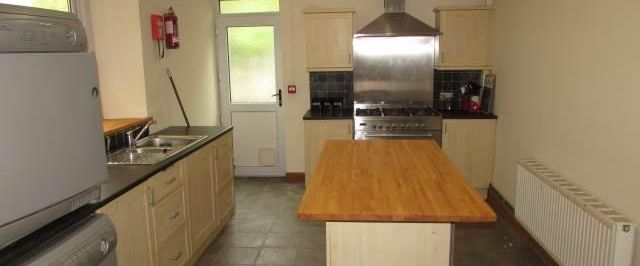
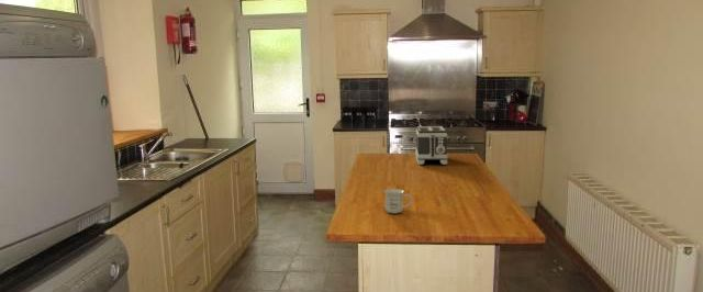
+ mug (398, 201)
+ toaster (431, 145)
